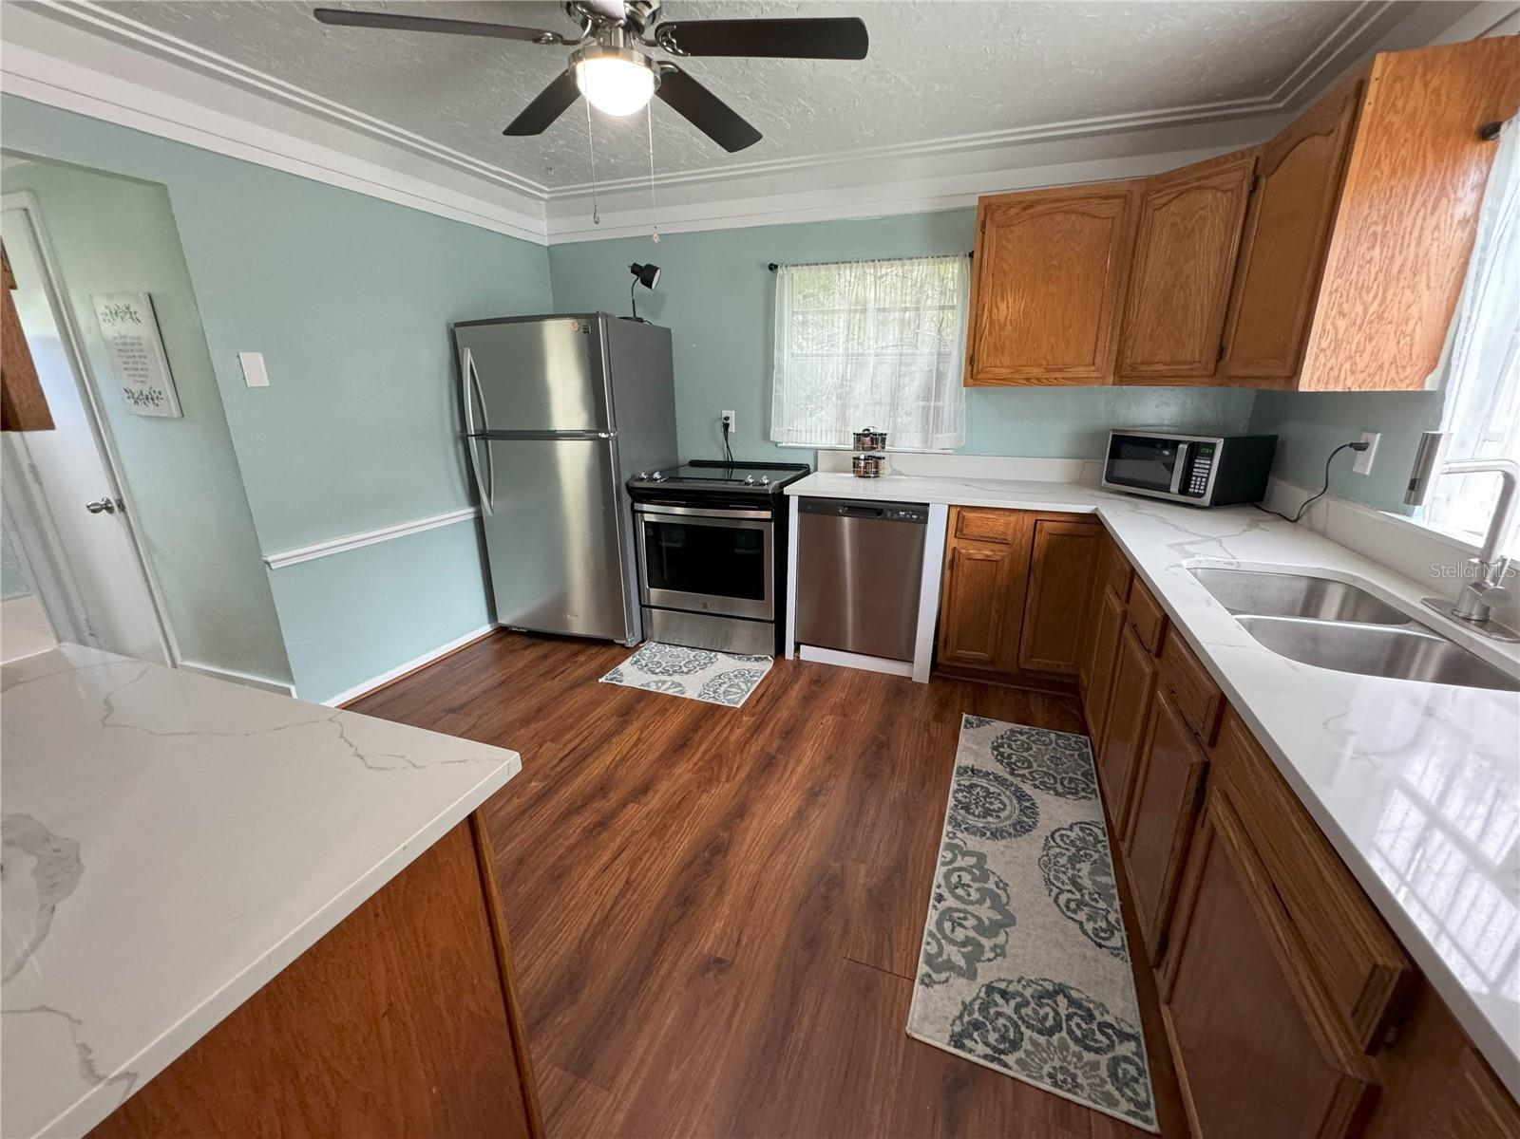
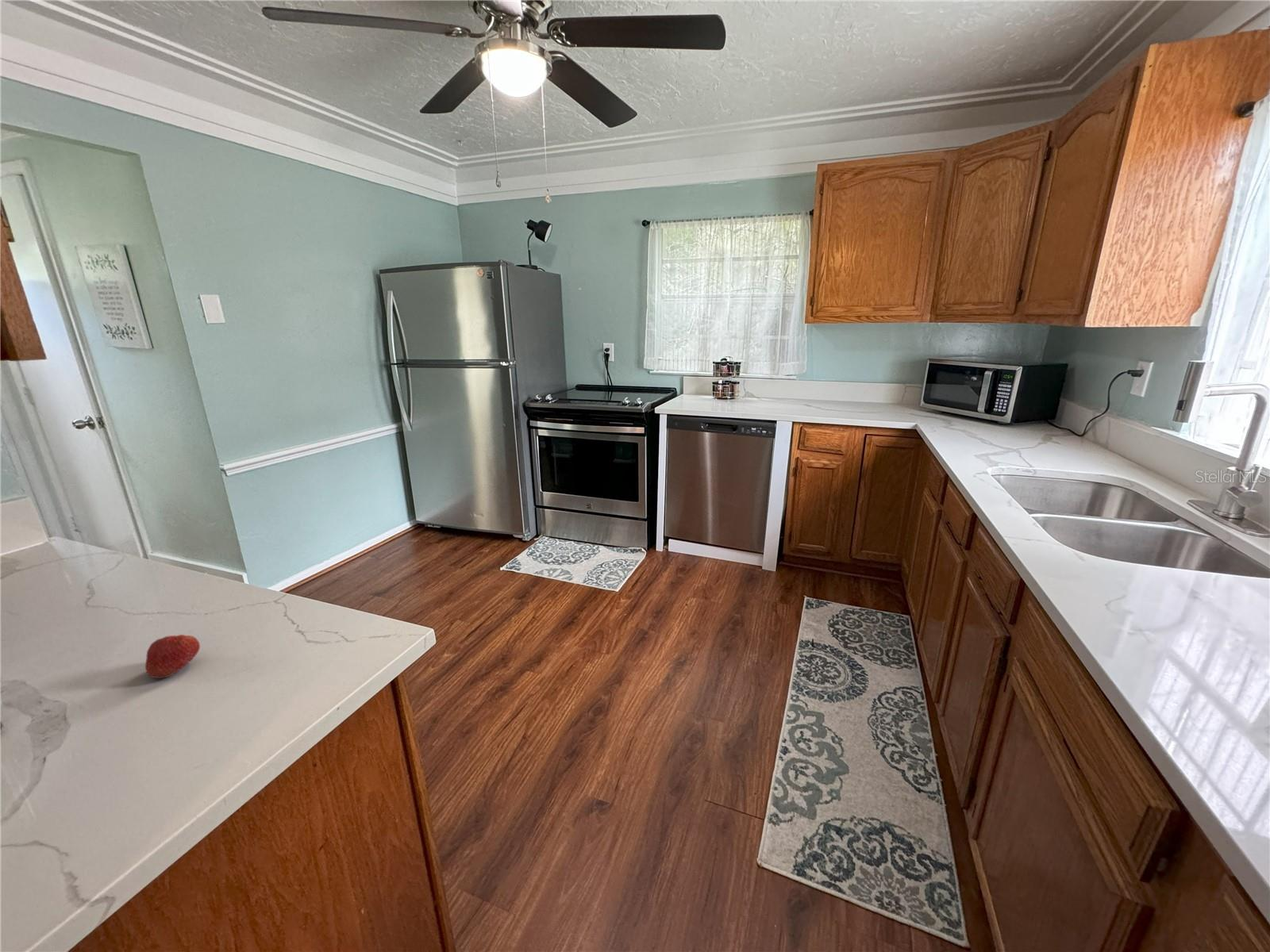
+ fruit (171, 652)
